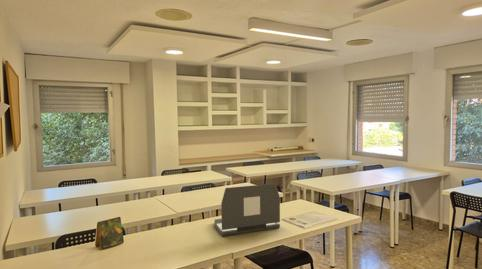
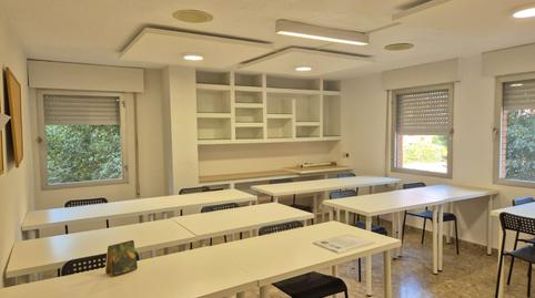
- laptop (244, 203)
